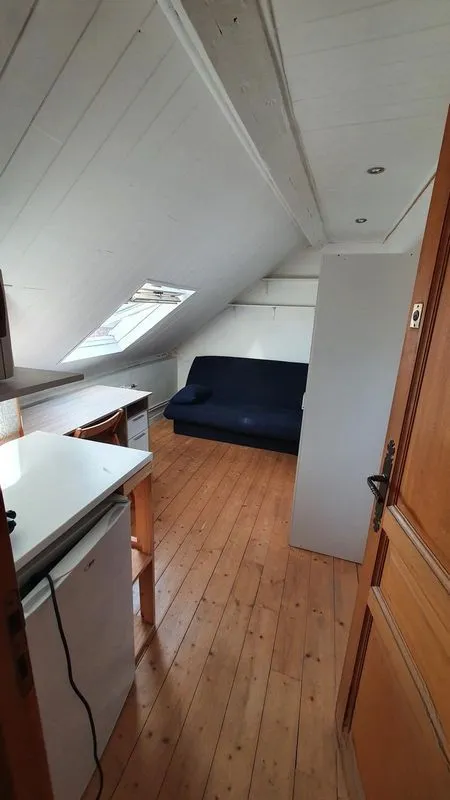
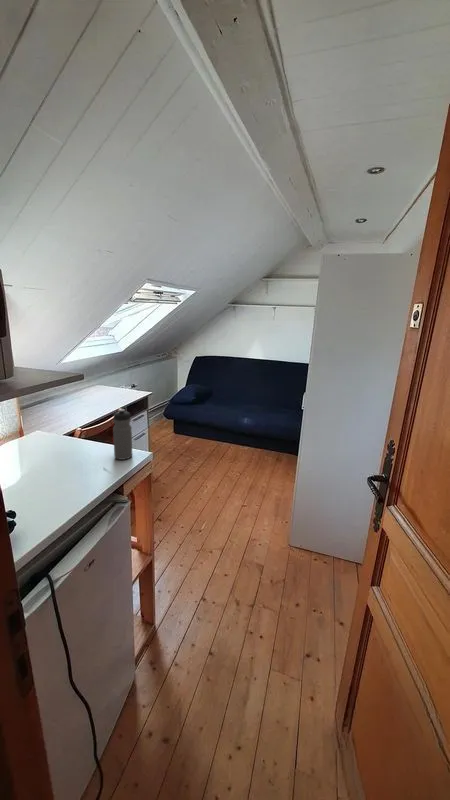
+ water bottle (122, 433)
